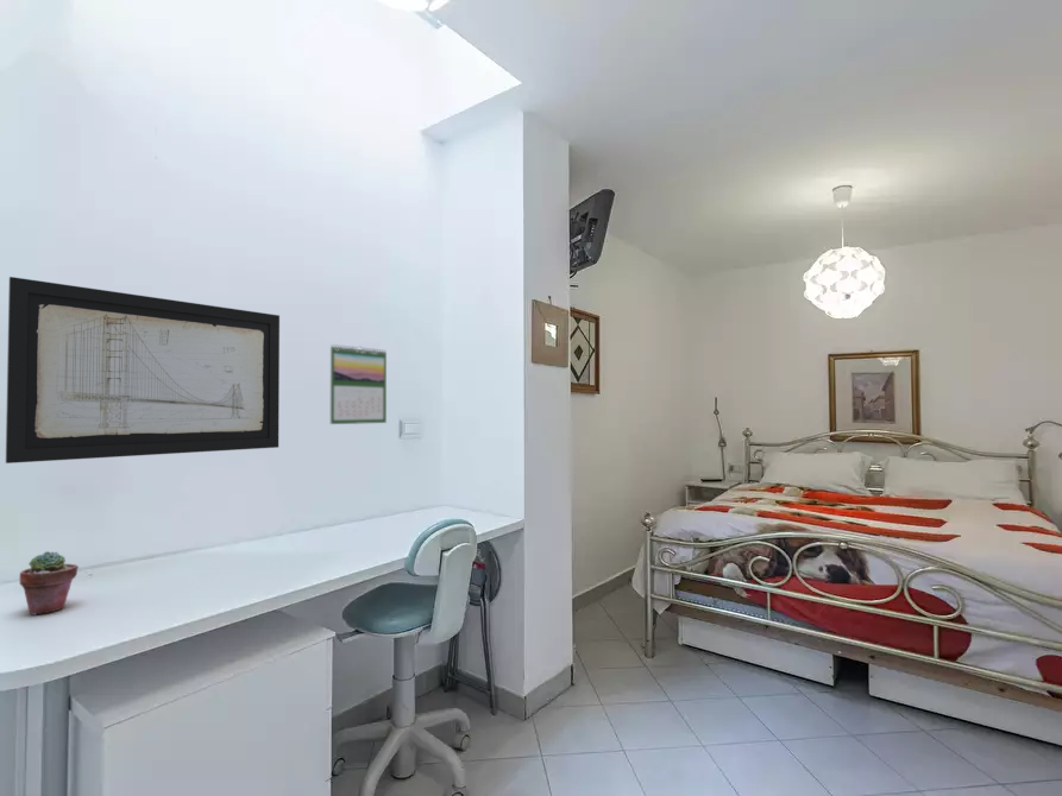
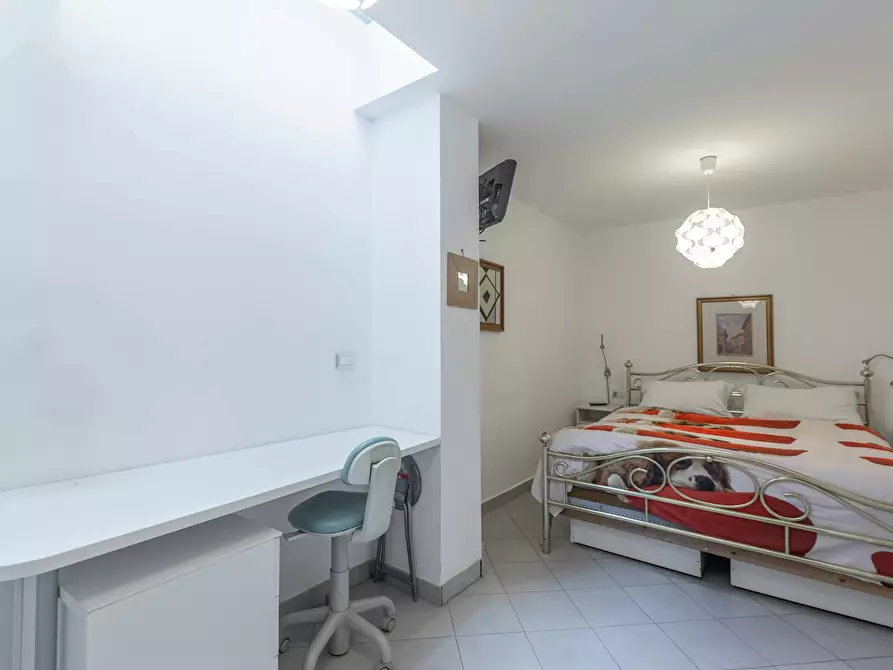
- potted succulent (48, 580)
- calendar (359, 384)
- wall art (165, 375)
